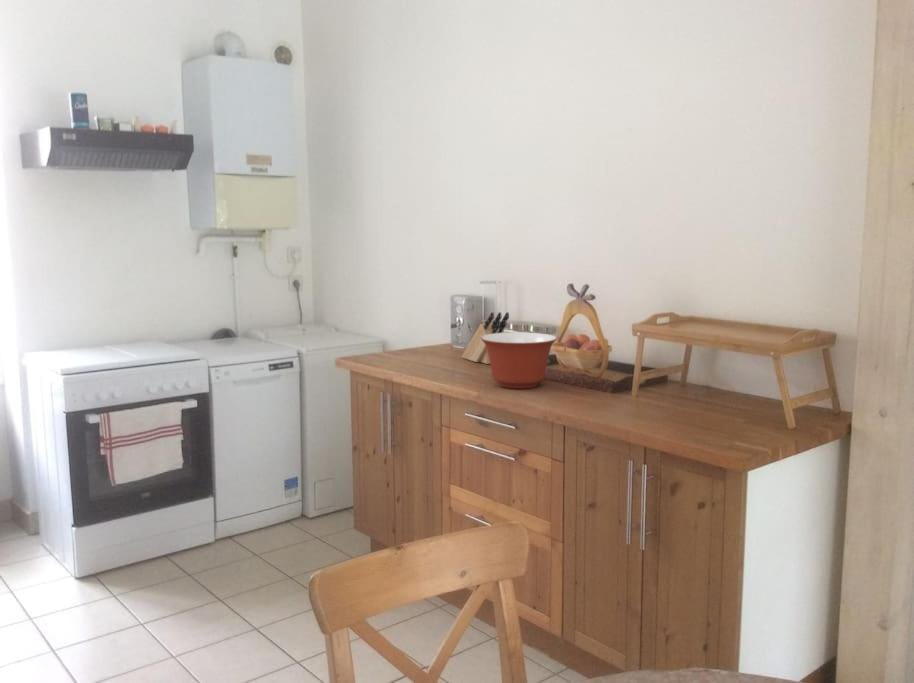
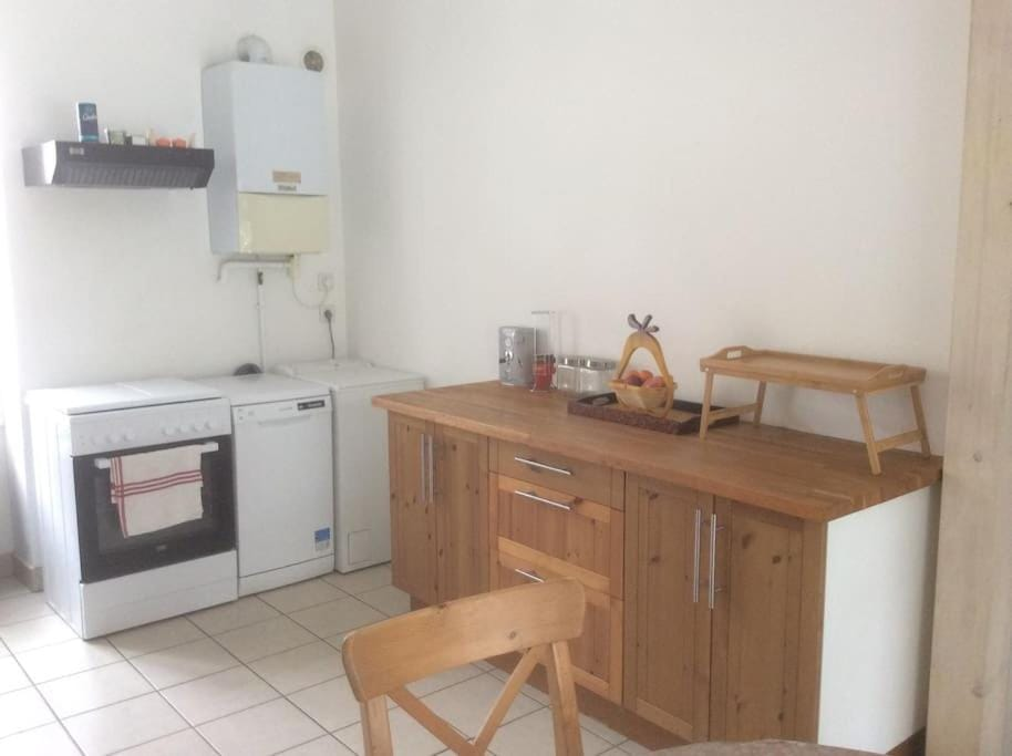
- mixing bowl (518, 361)
- knife block (486, 334)
